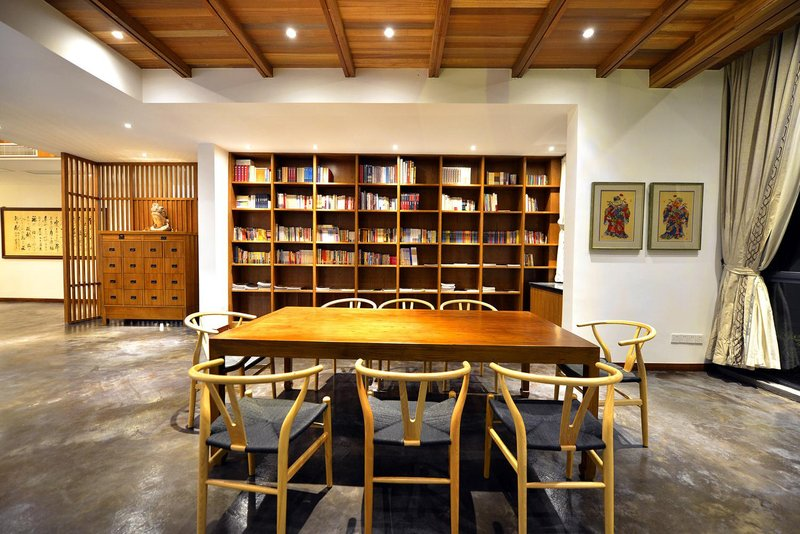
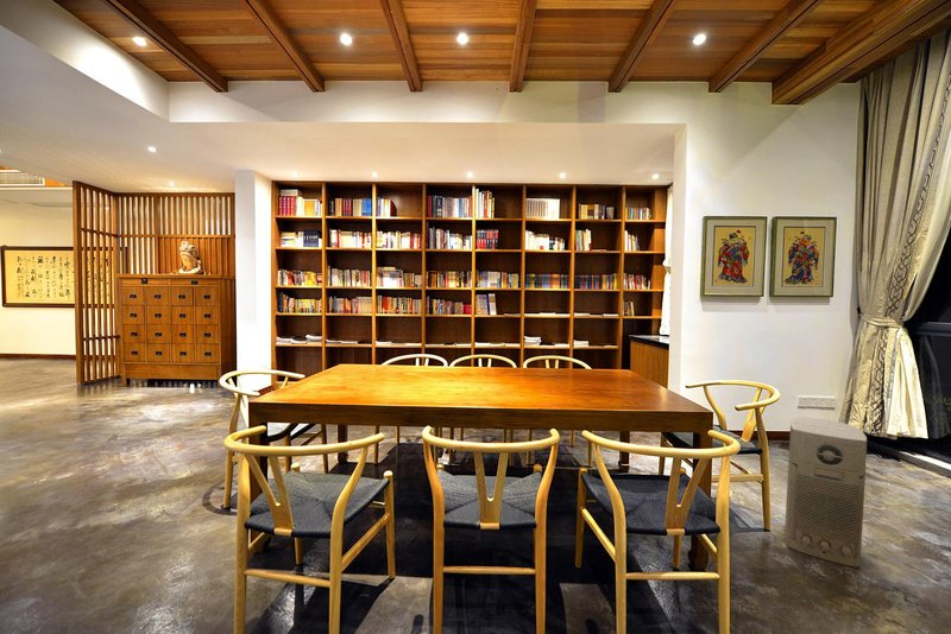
+ air purifier (823, 484)
